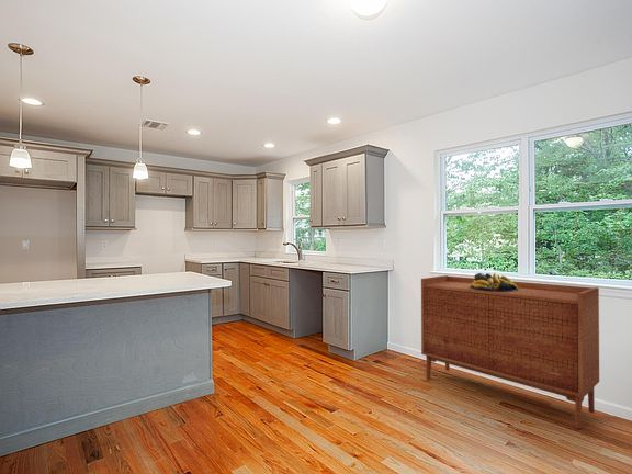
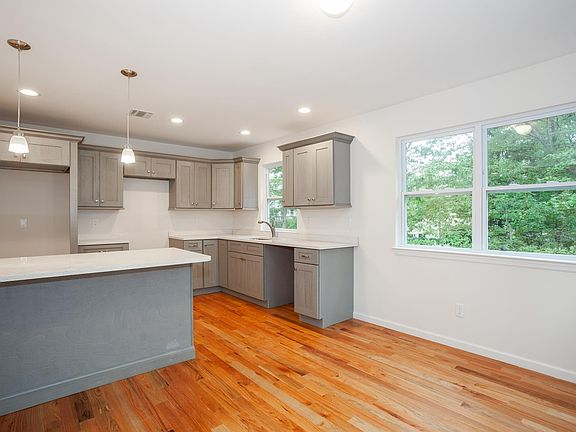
- sideboard (500, 338)
- fruit bowl (493, 280)
